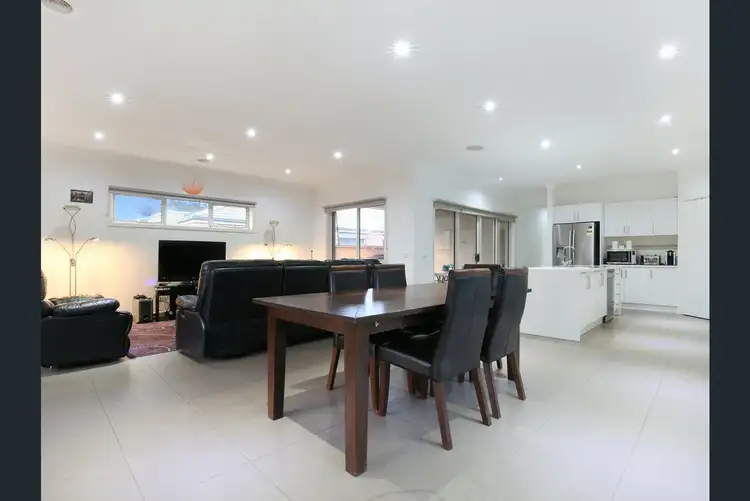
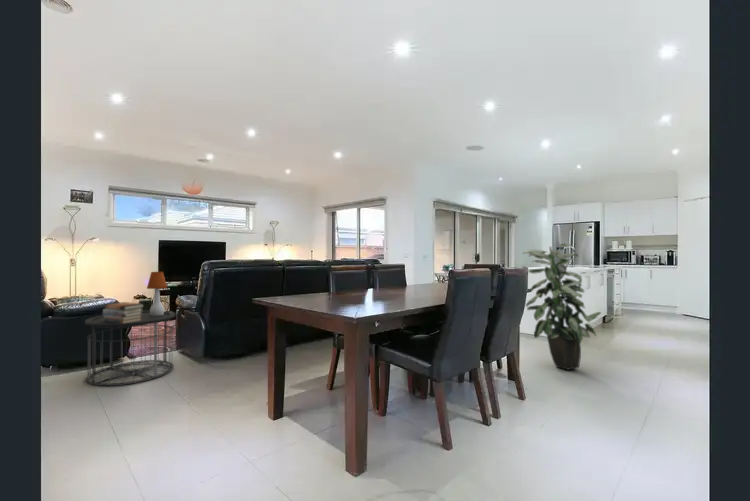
+ indoor plant (558, 305)
+ side table (131, 345)
+ table lamp (157, 291)
+ book stack (123, 310)
